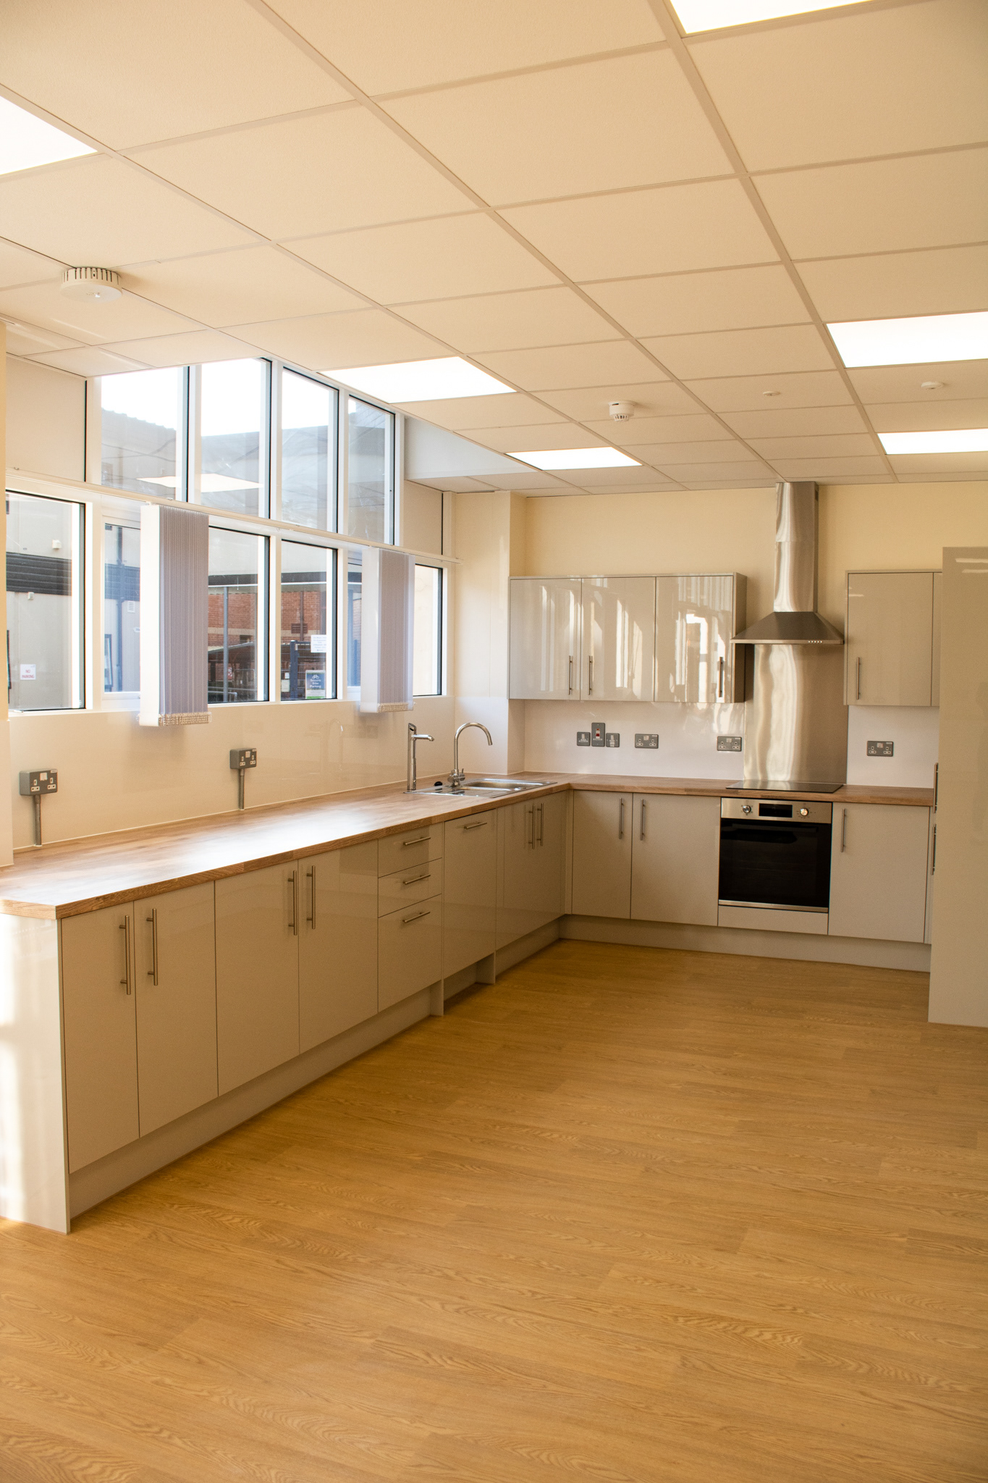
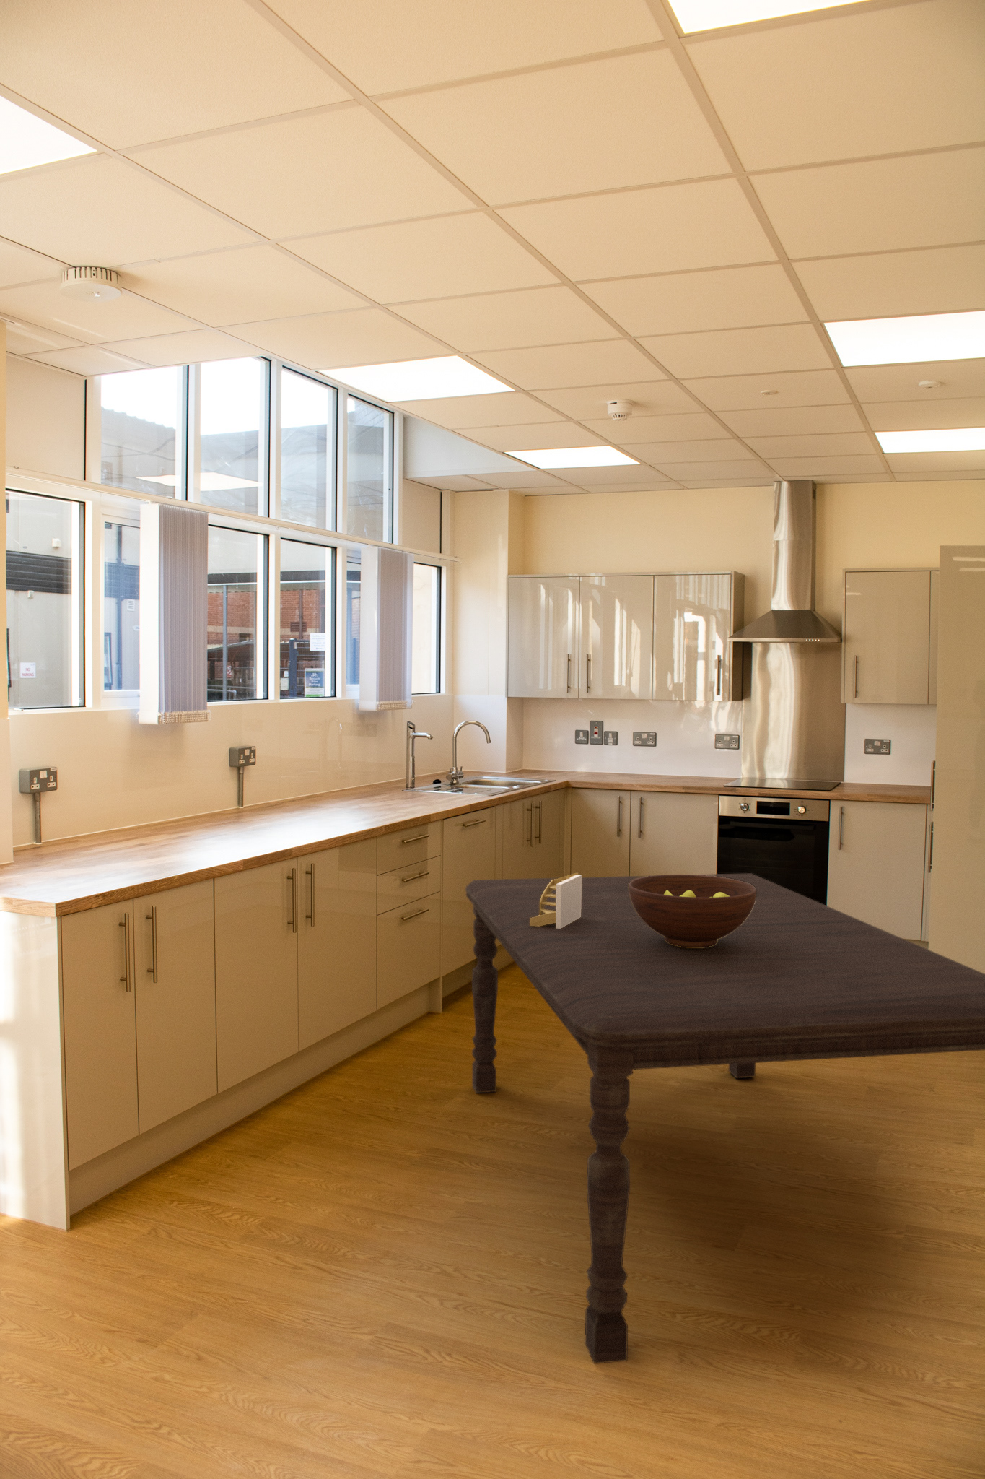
+ fruit bowl (691, 914)
+ napkin holder (556, 897)
+ dining table (694, 1051)
